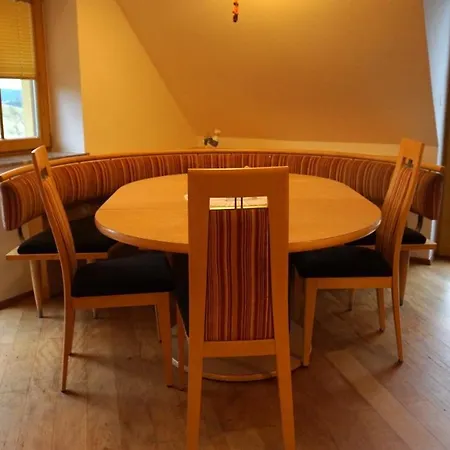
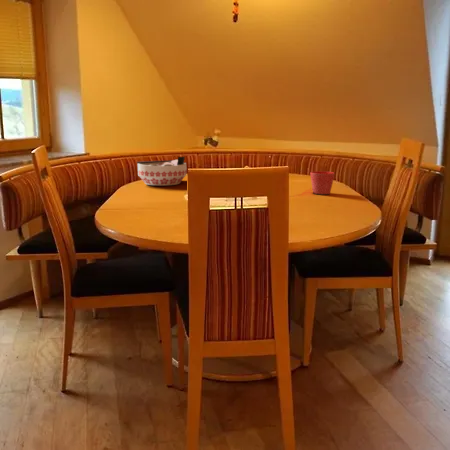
+ flower pot (321, 182)
+ bowl (162, 169)
